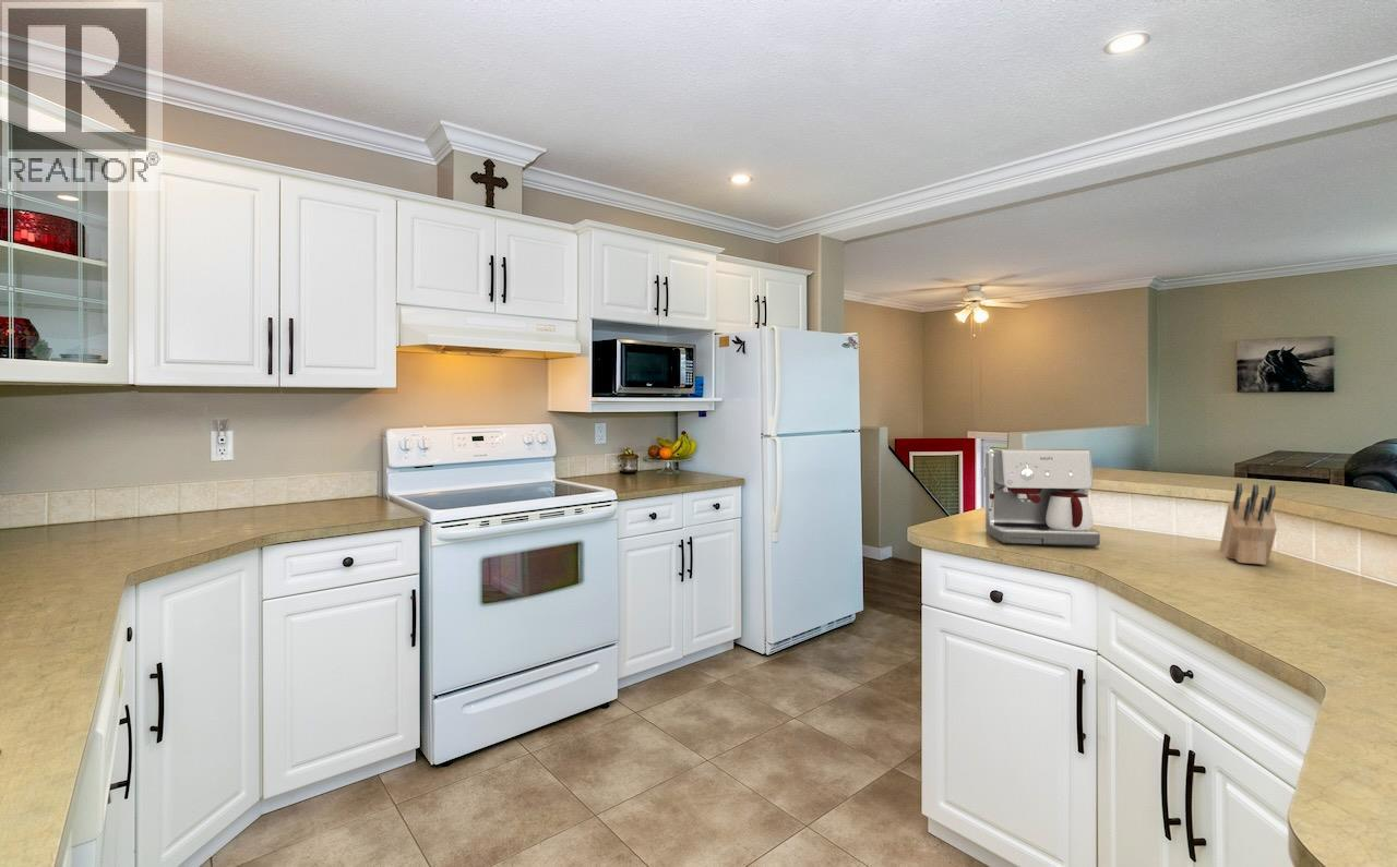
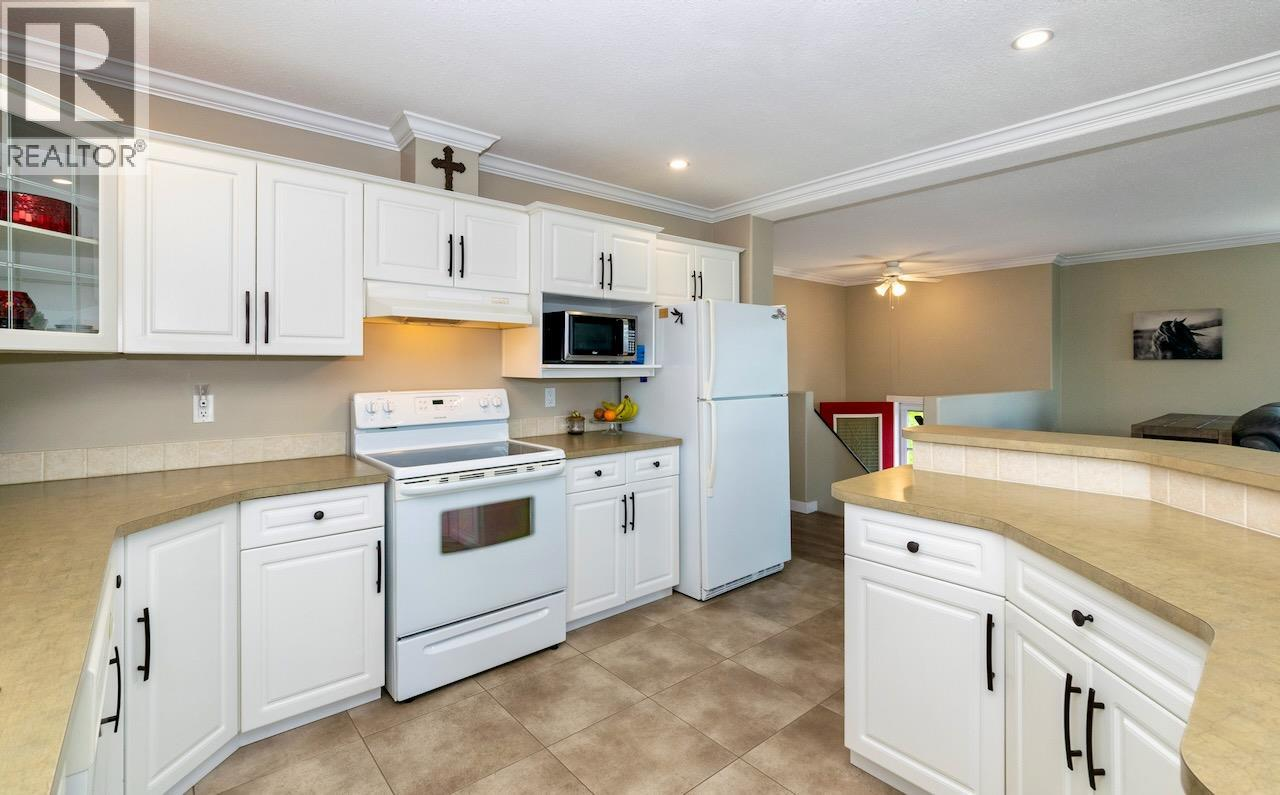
- knife block (1247, 520)
- coffee maker (1040, 494)
